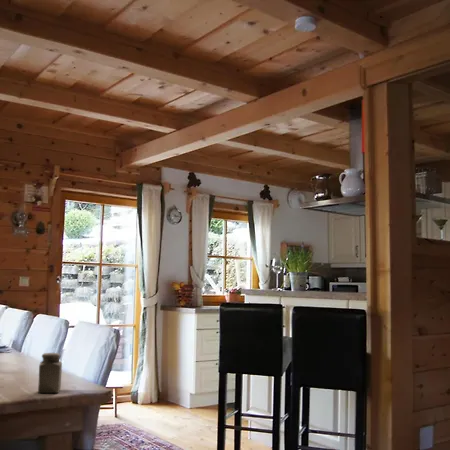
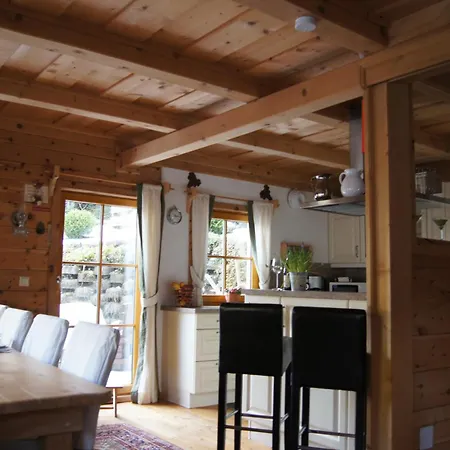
- salt shaker (50, 372)
